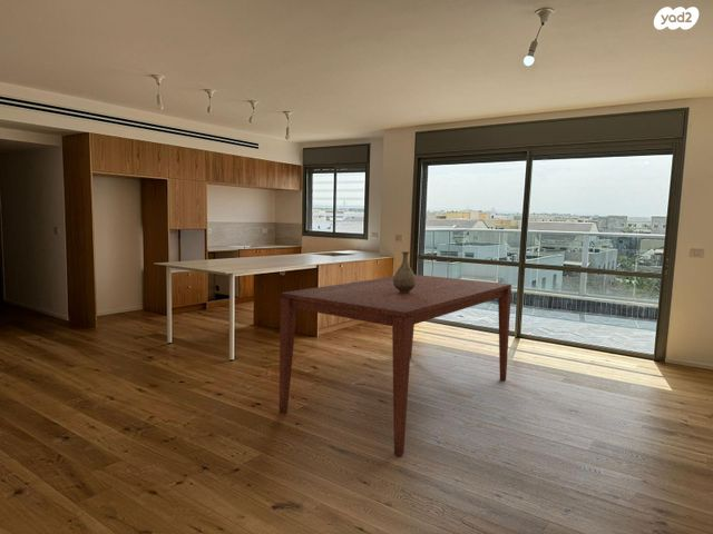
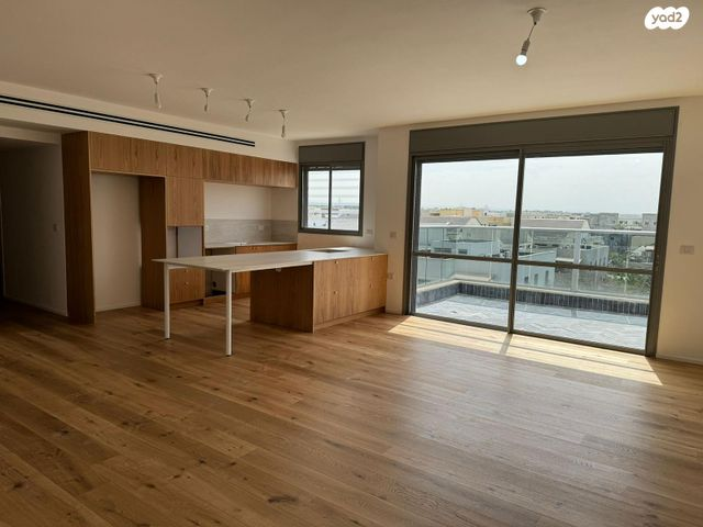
- dining table (407, 340)
- vase (404, 271)
